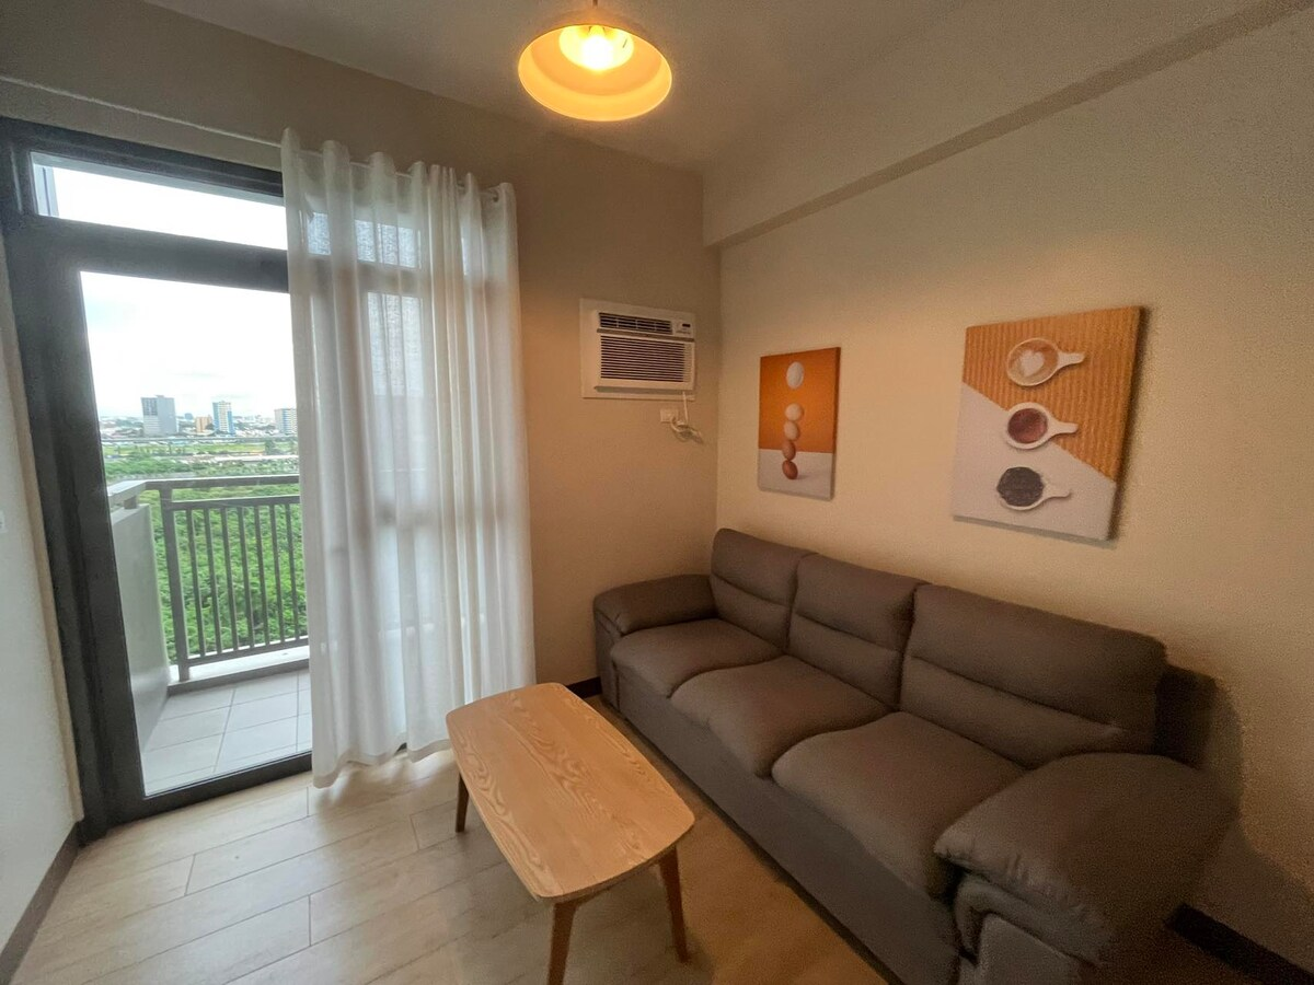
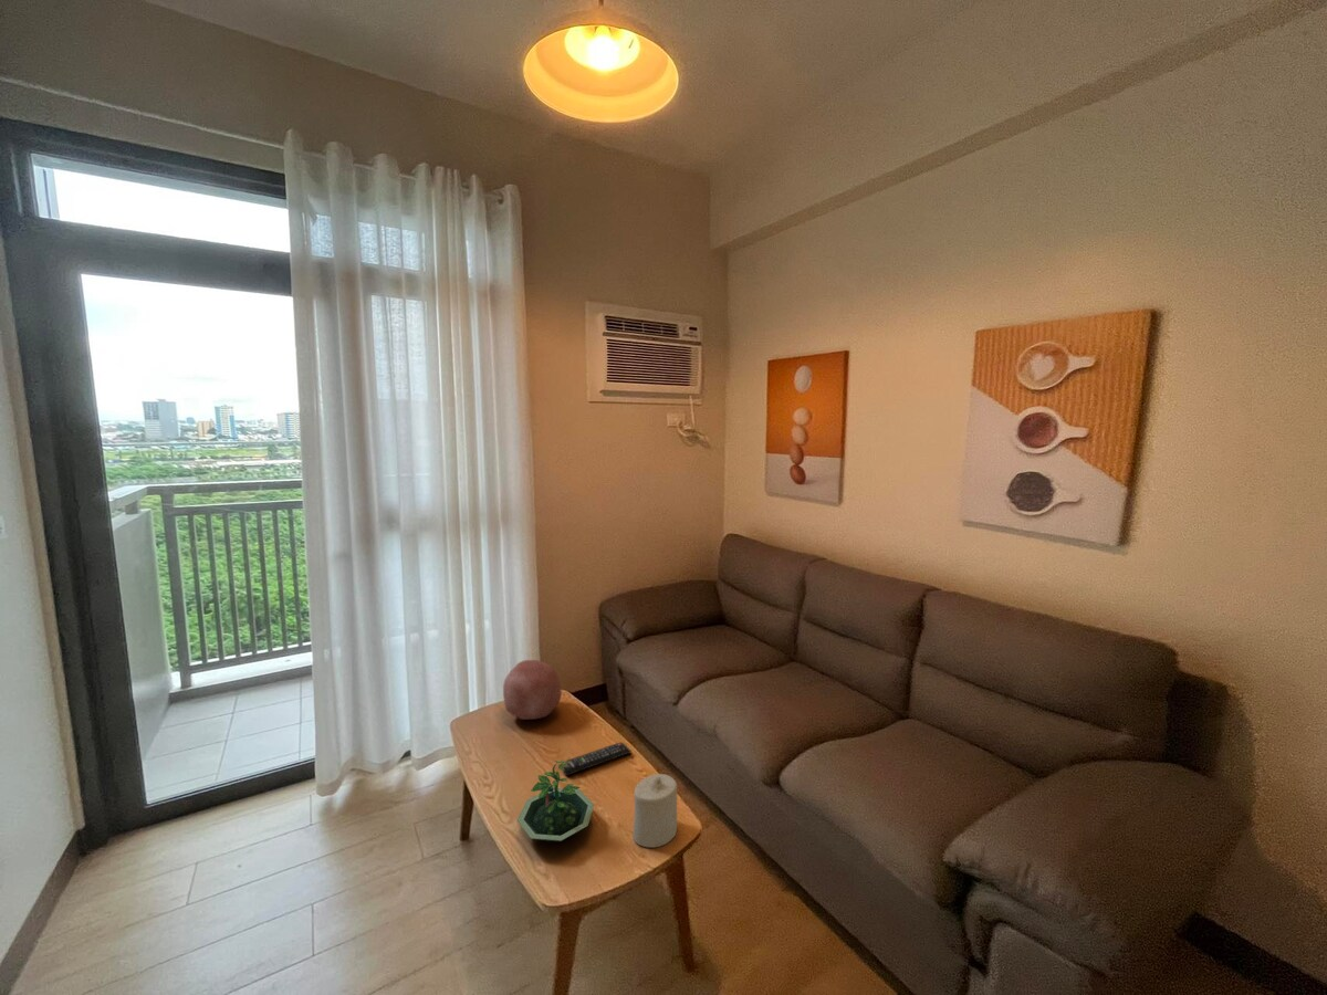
+ remote control (597, 757)
+ decorative ball (531, 689)
+ candle (655, 805)
+ terrarium (555, 775)
